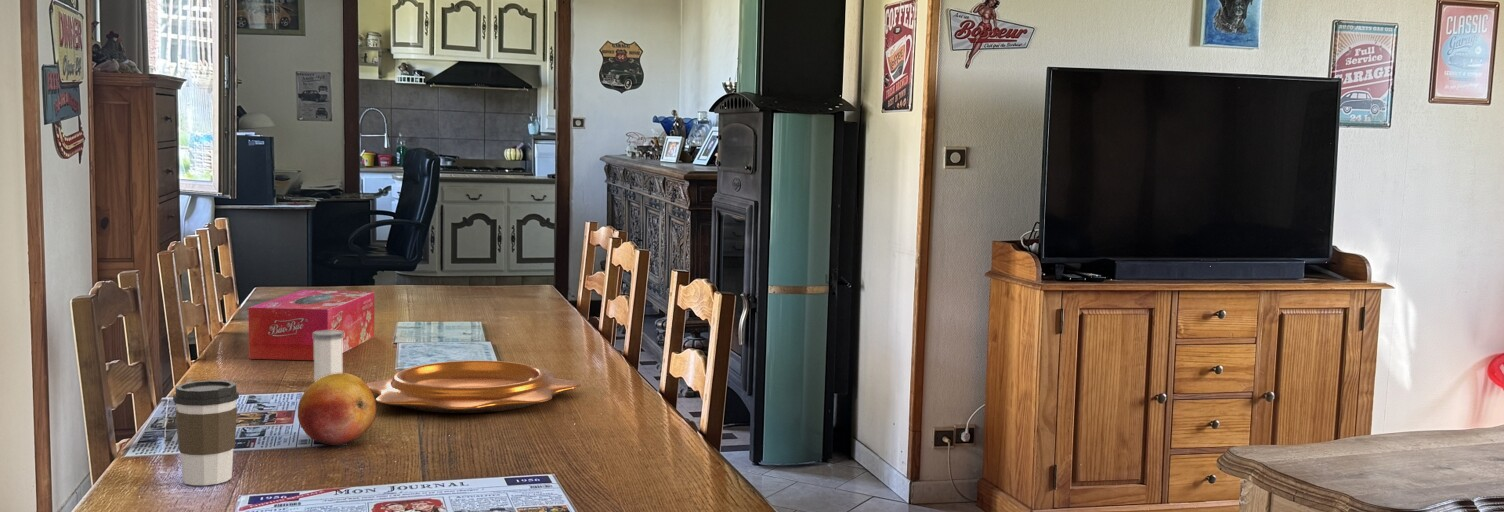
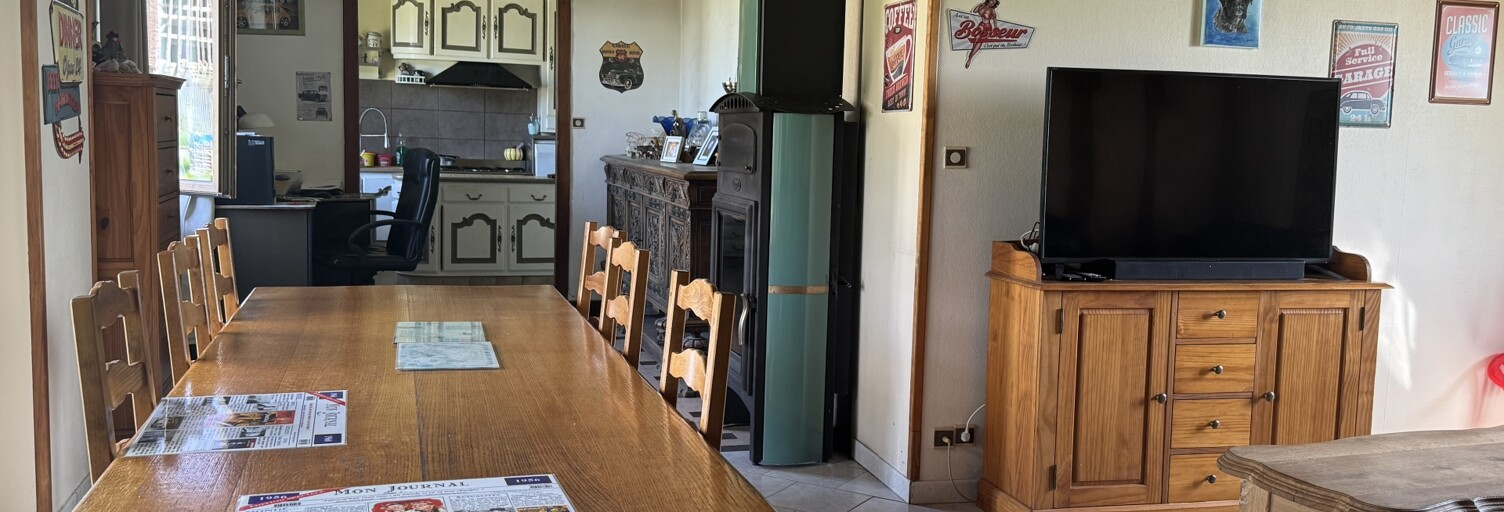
- decorative bowl (472, 385)
- tissue box (315, 323)
- coffee cup (206, 432)
- salt shaker (328, 357)
- fruit (337, 406)
